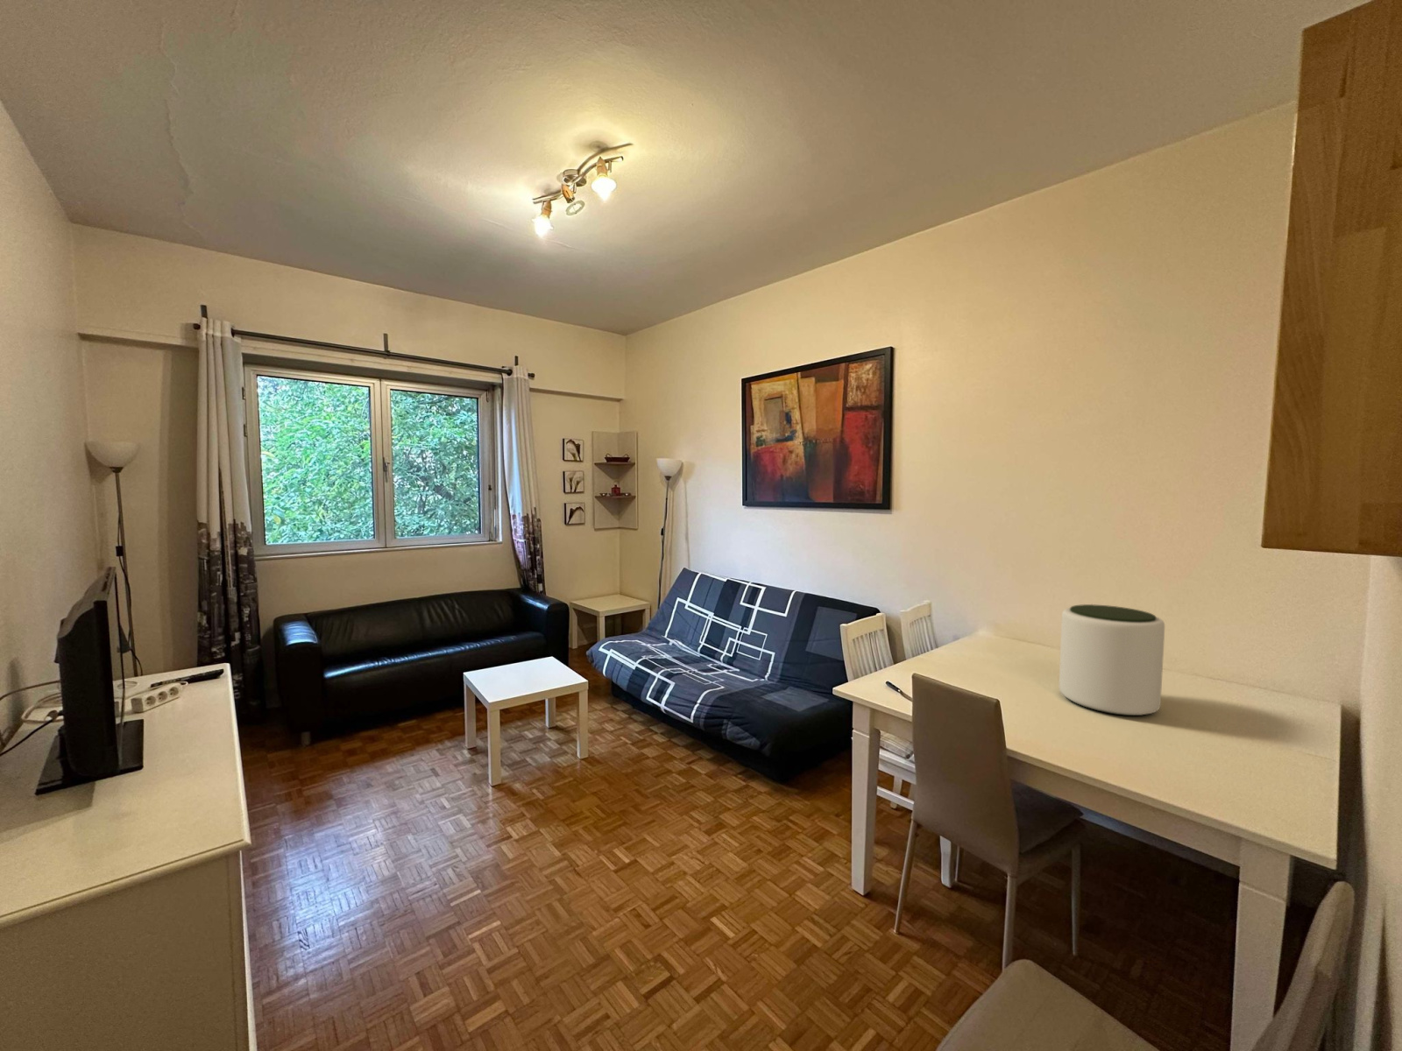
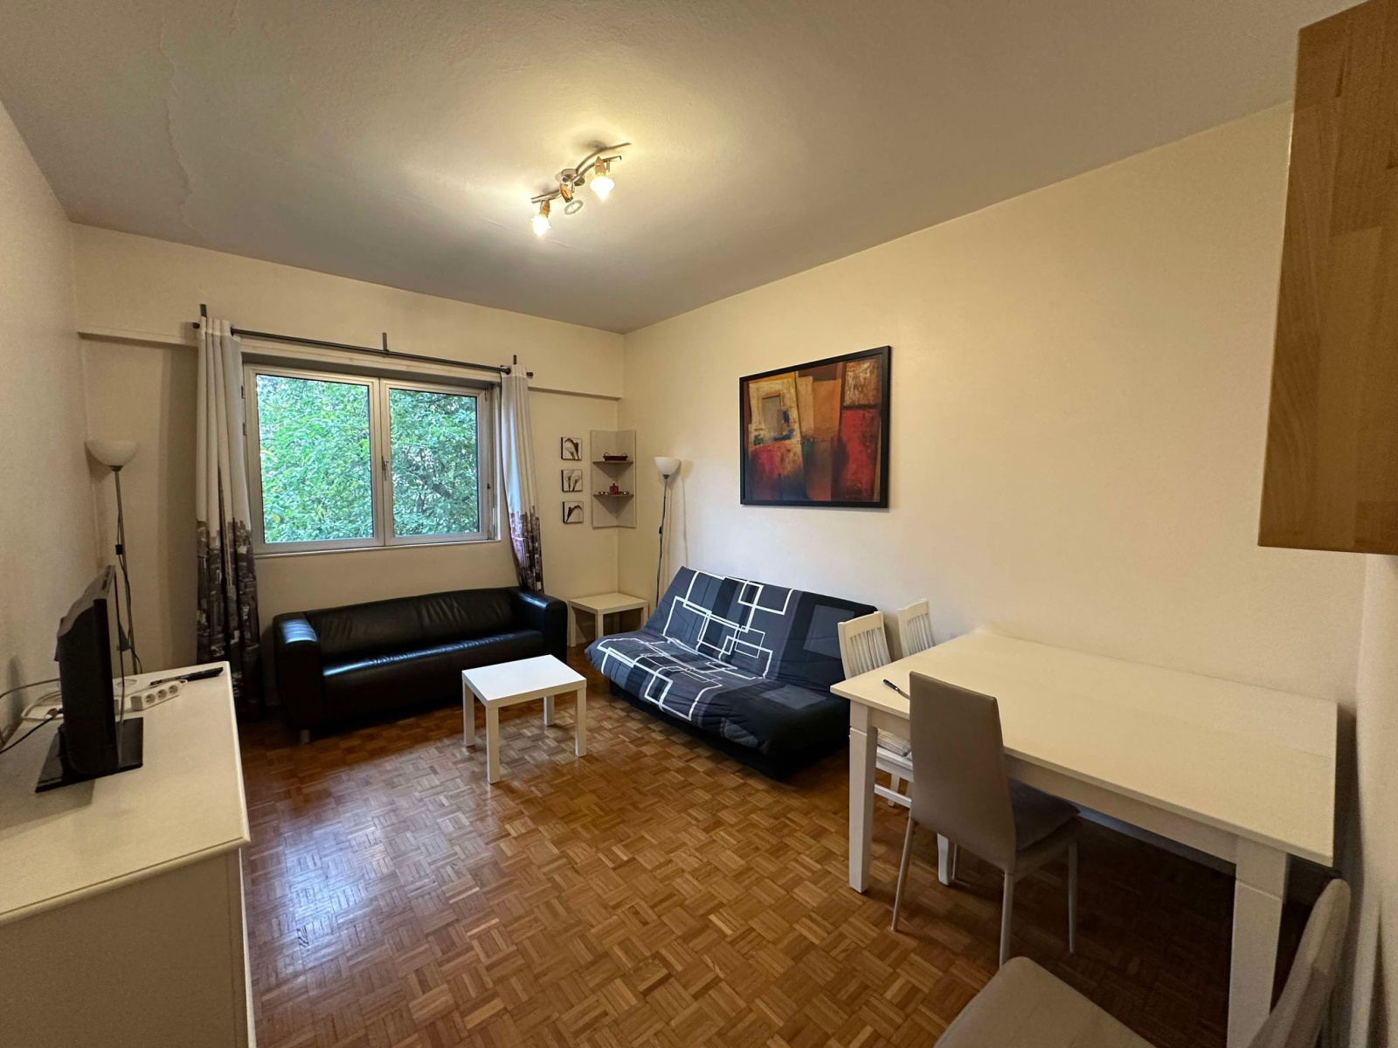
- plant pot (1108, 657)
